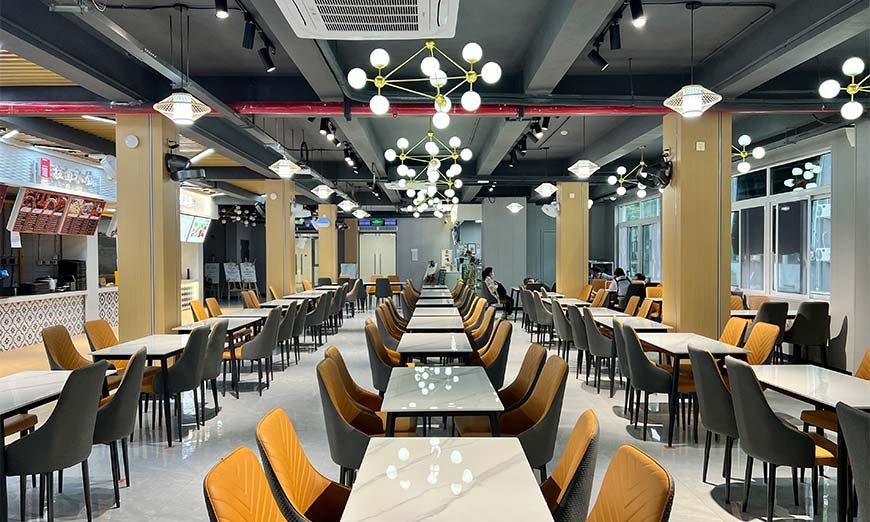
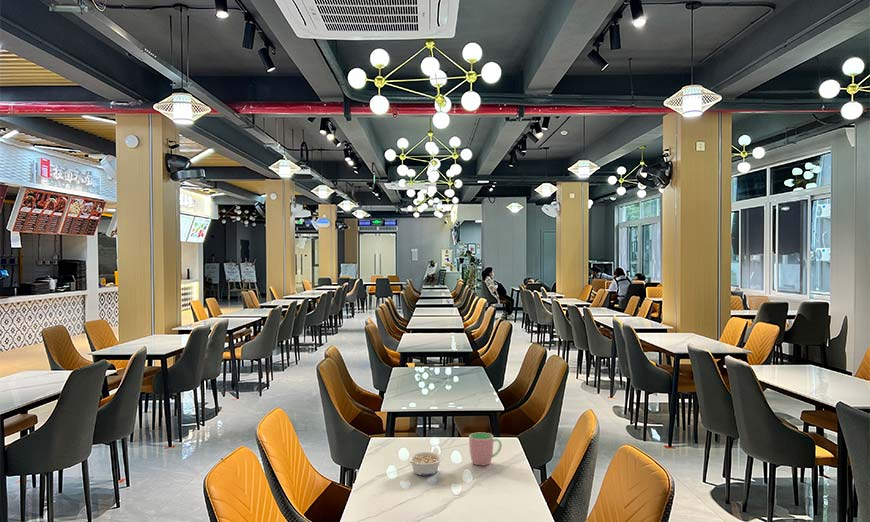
+ cup (485, 449)
+ legume (425, 463)
